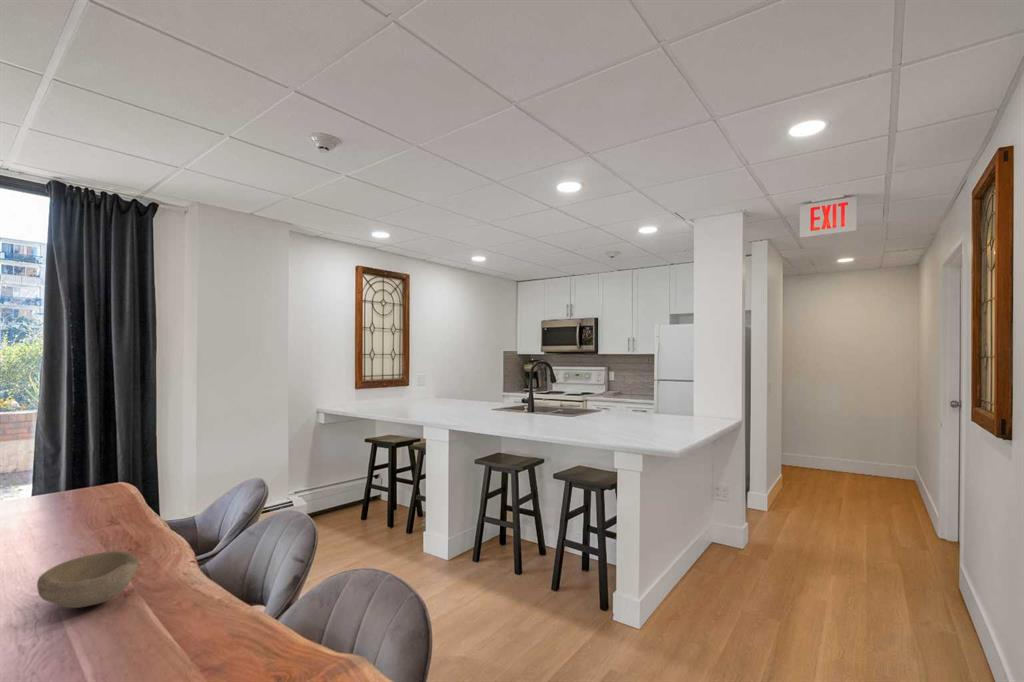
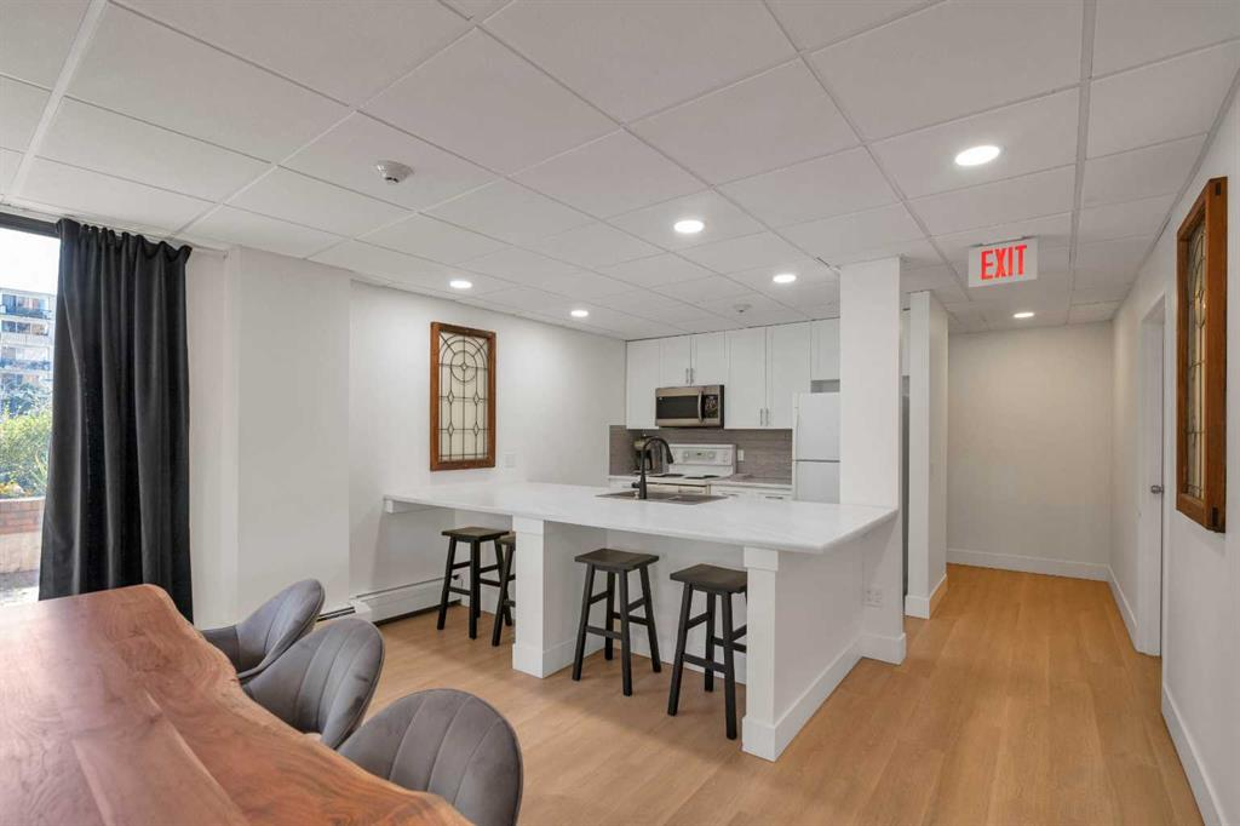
- bowl (90, 583)
